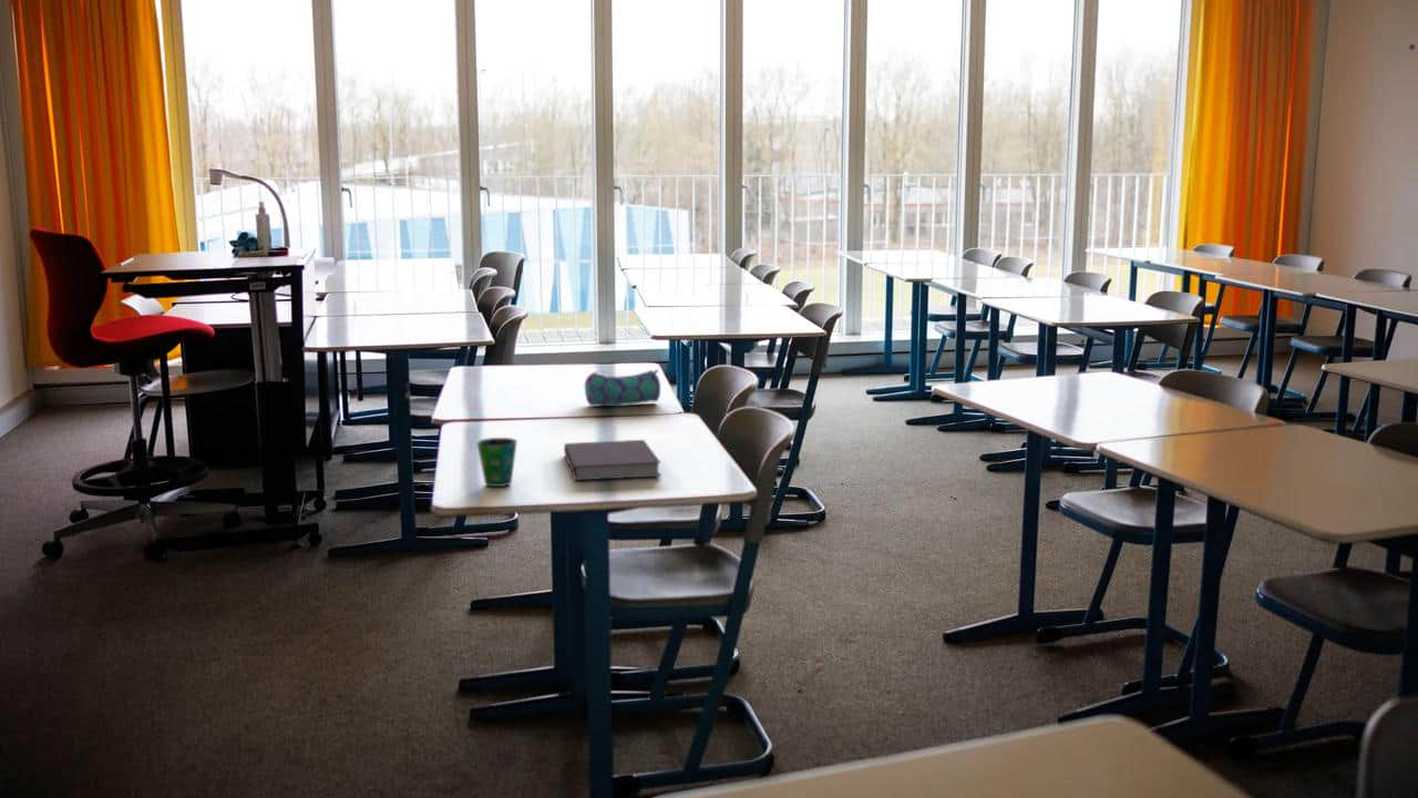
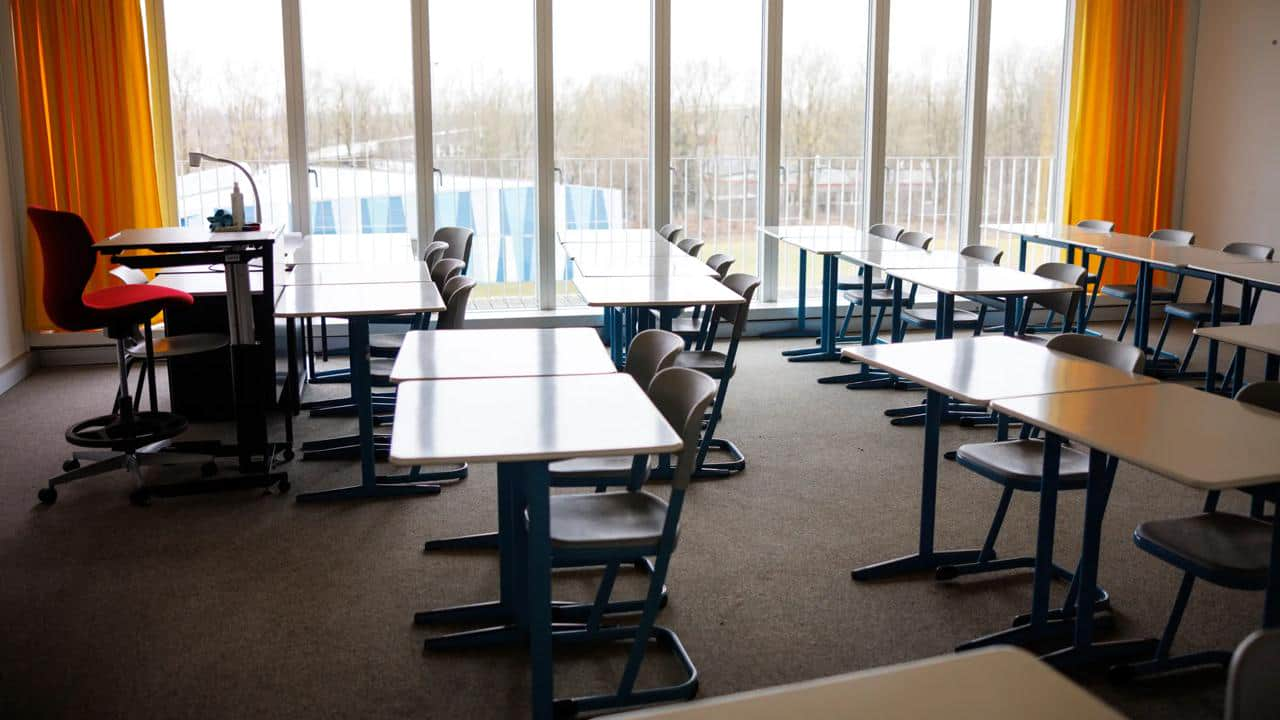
- notebook (610, 459)
- cup (496, 461)
- pencil case (623, 387)
